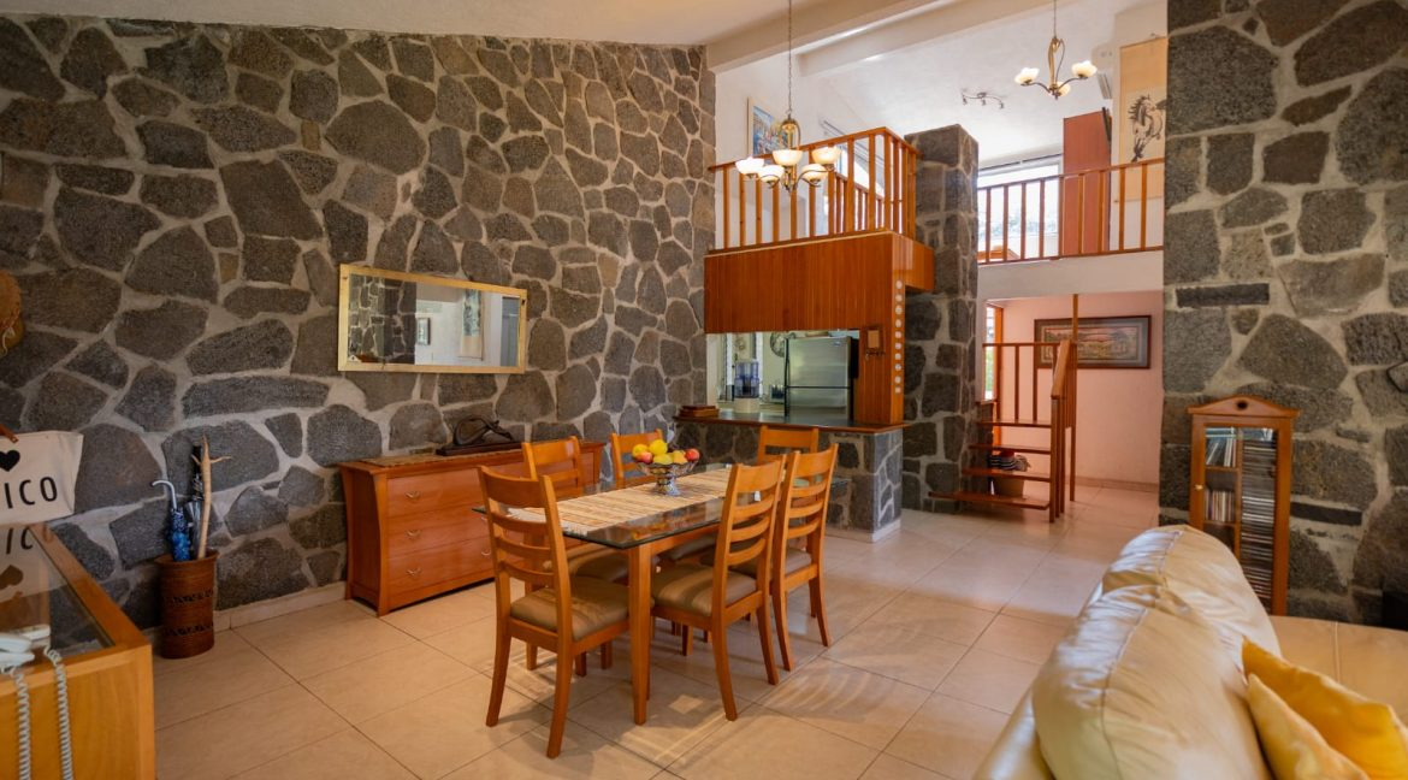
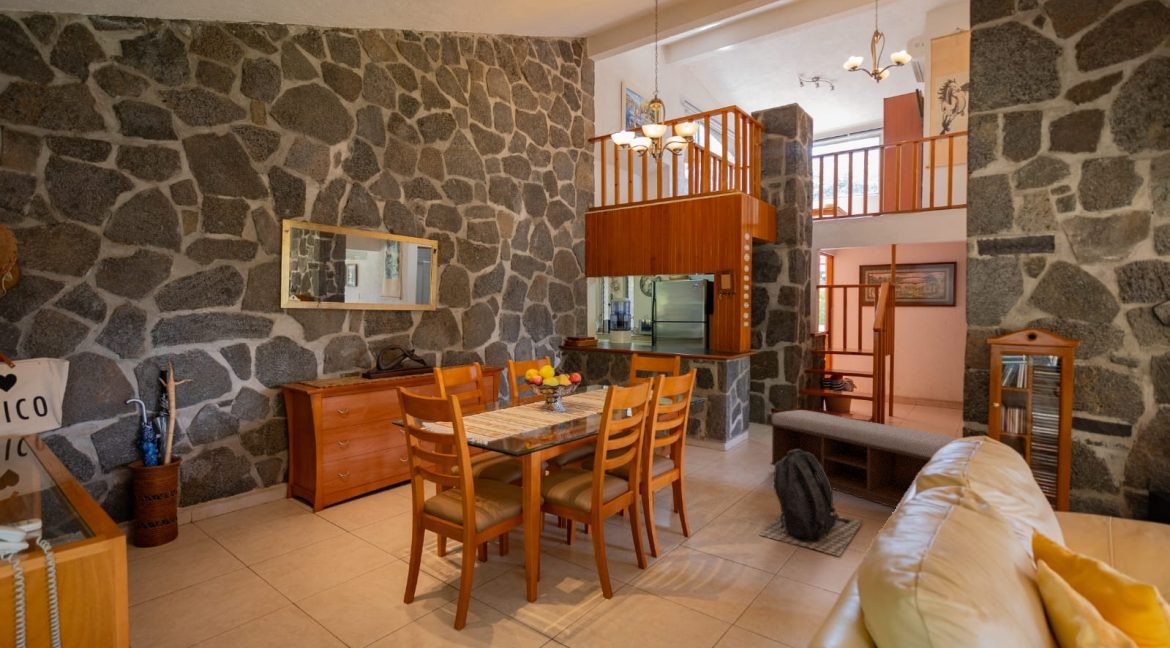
+ bench (857, 456)
+ backpack (812, 489)
